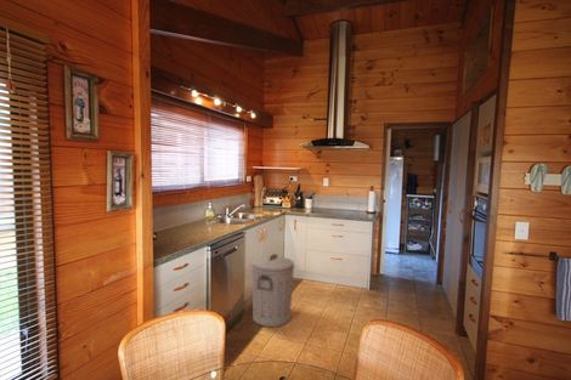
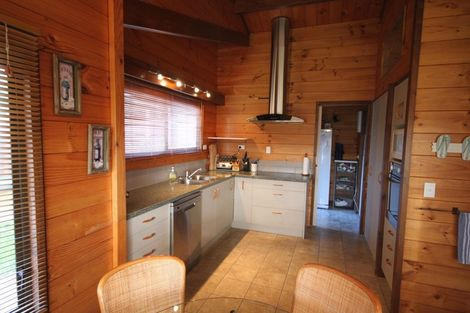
- trash can (272, 285)
